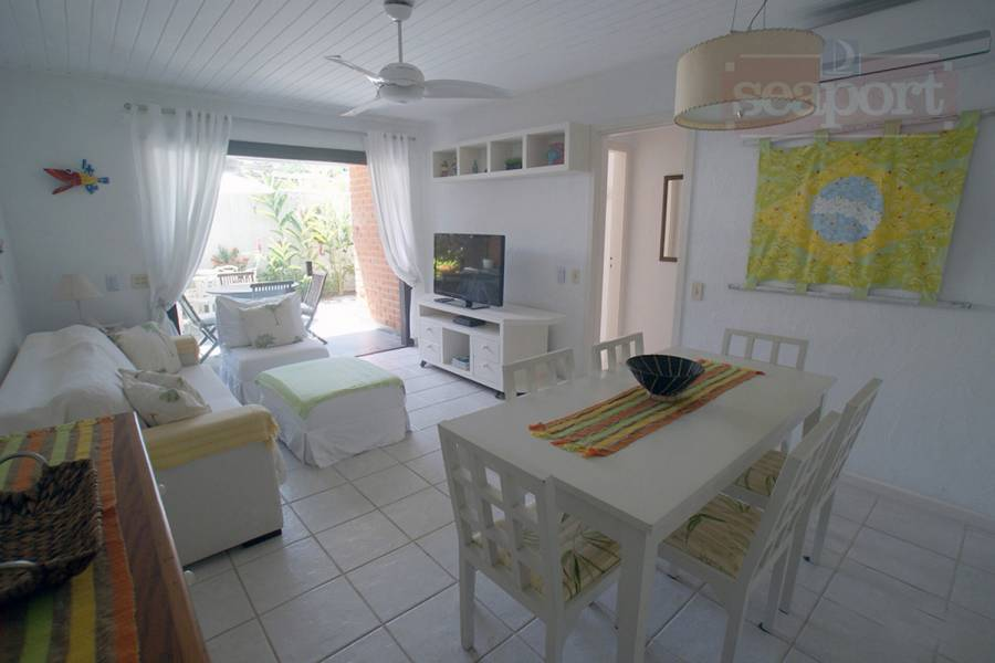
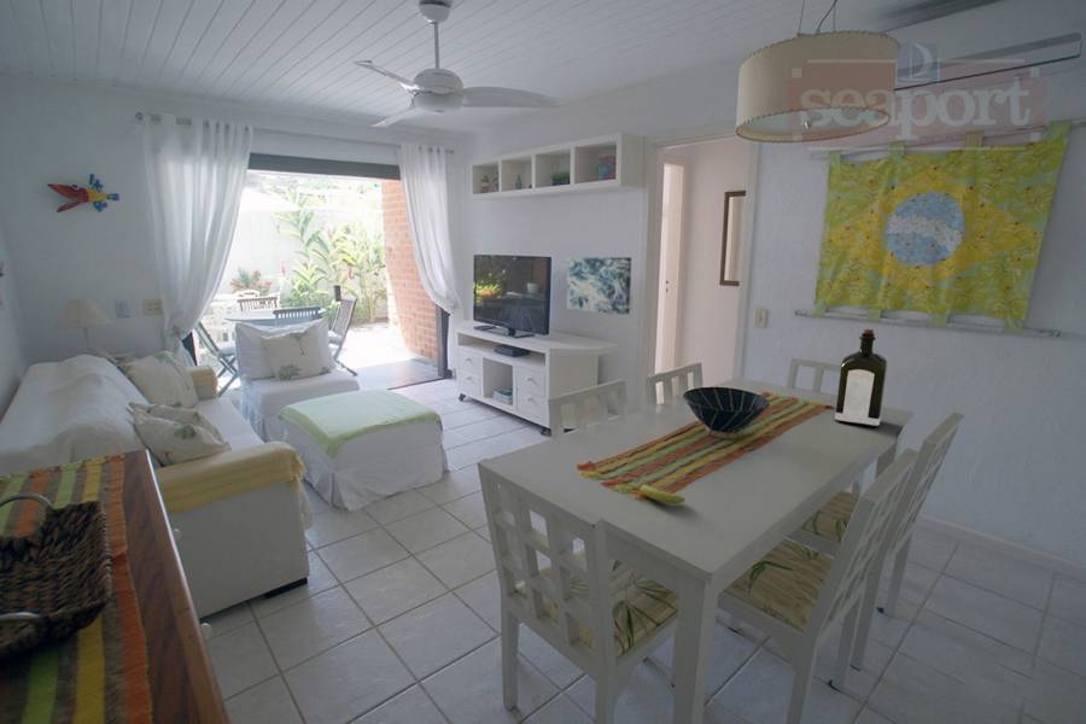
+ wall art (597, 285)
+ fruit (658, 491)
+ liquor (863, 375)
